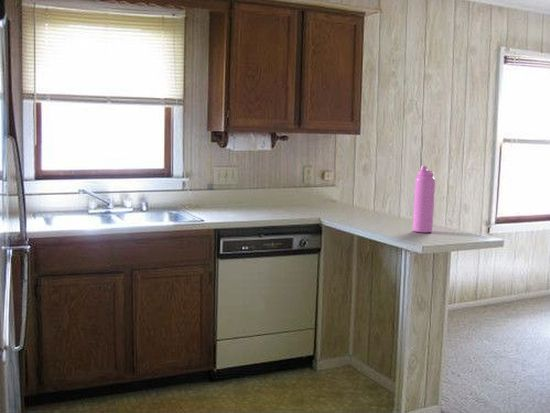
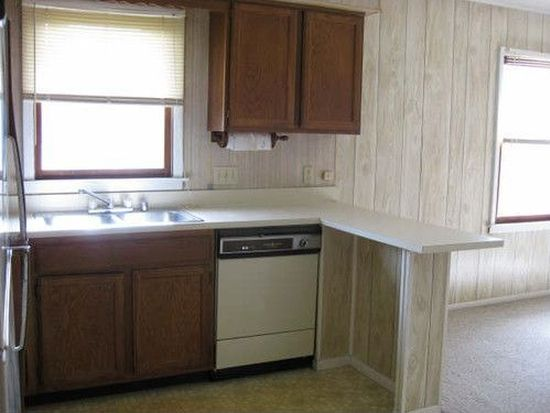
- water bottle (424, 198)
